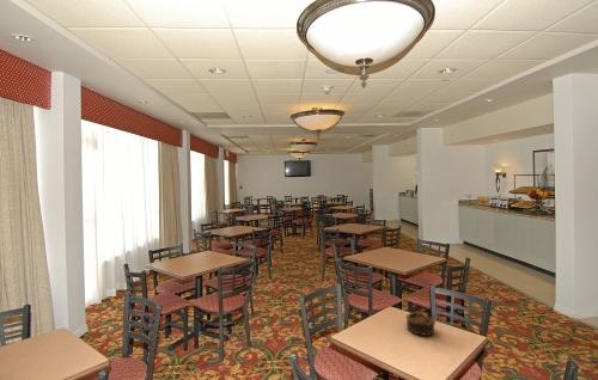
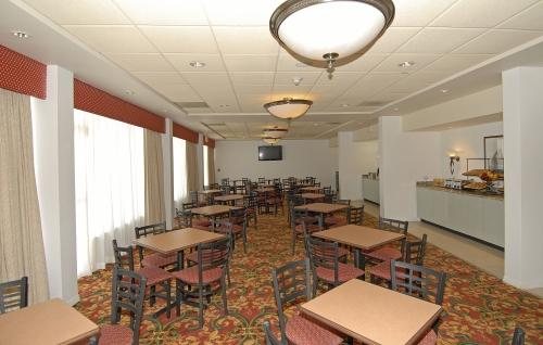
- bowl (420, 323)
